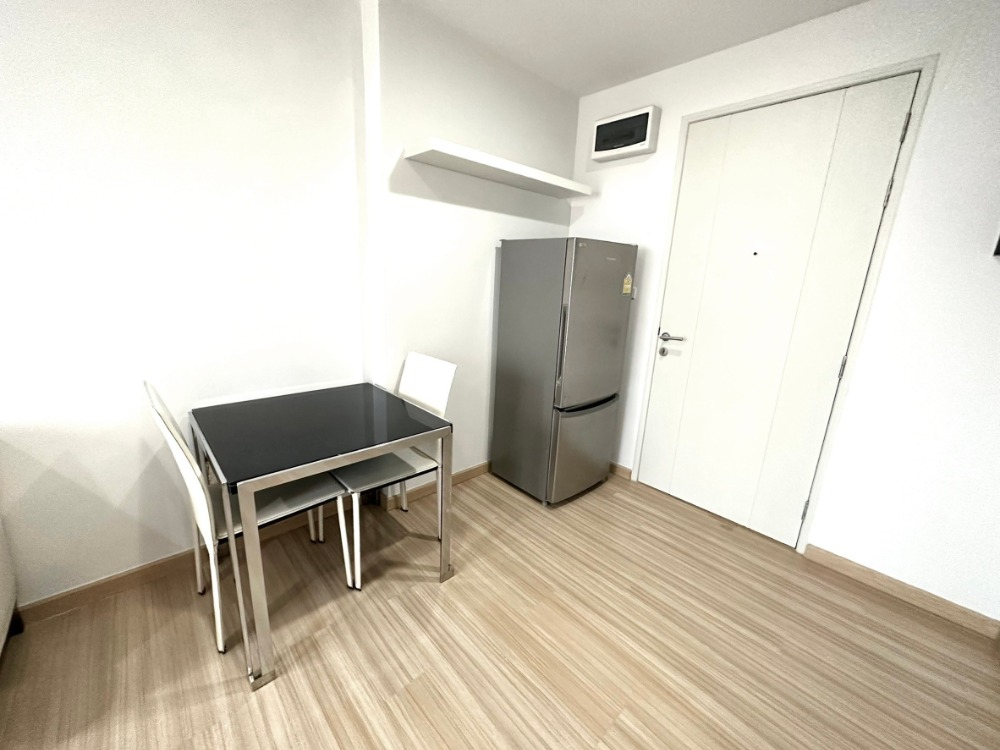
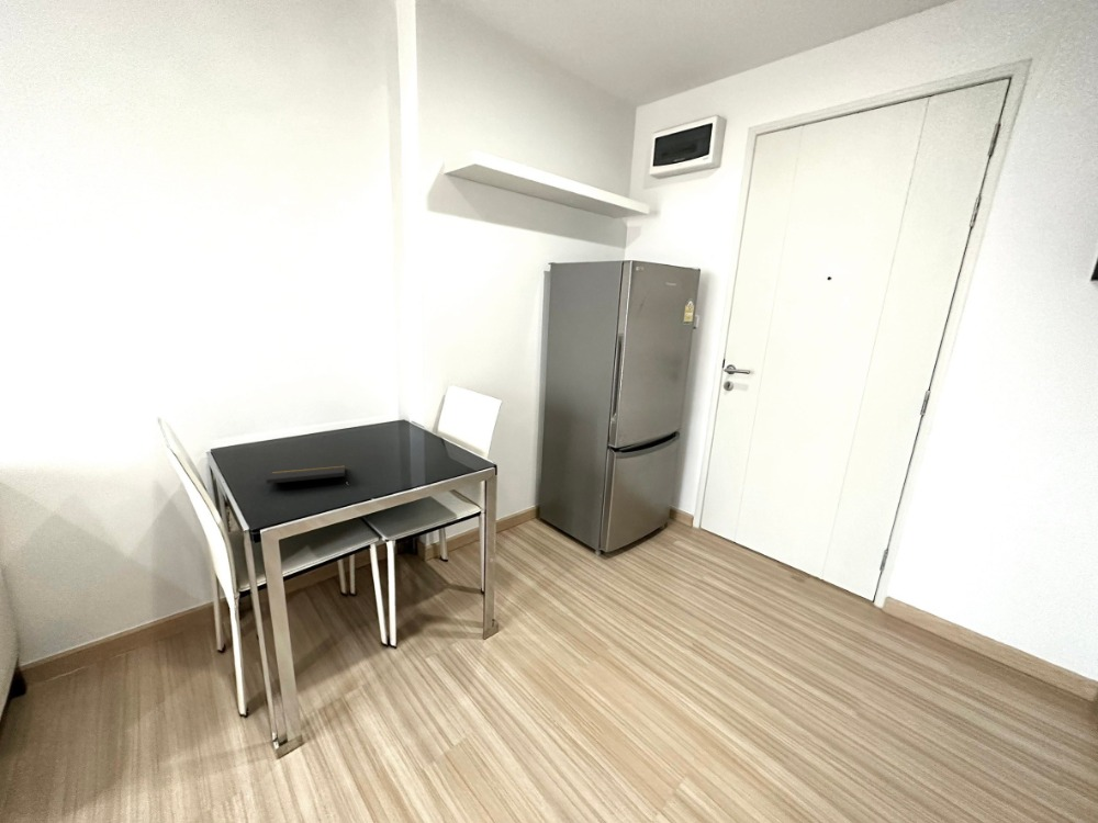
+ notepad (309, 474)
